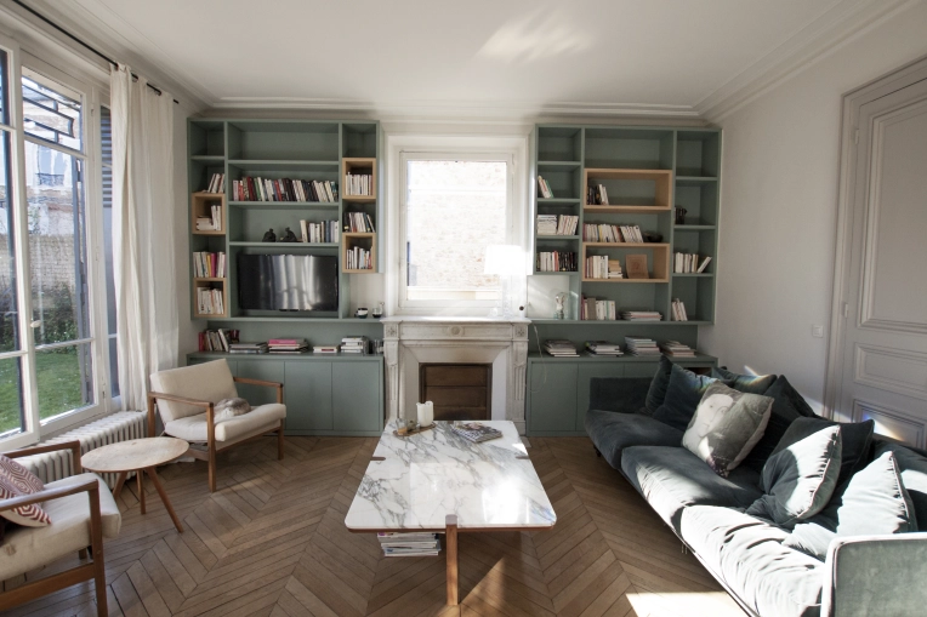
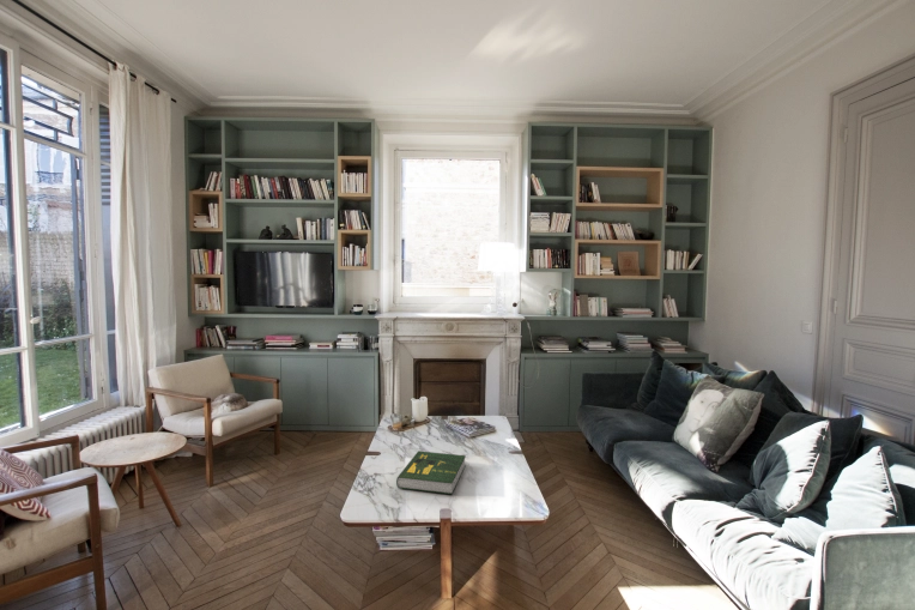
+ book (432, 470)
